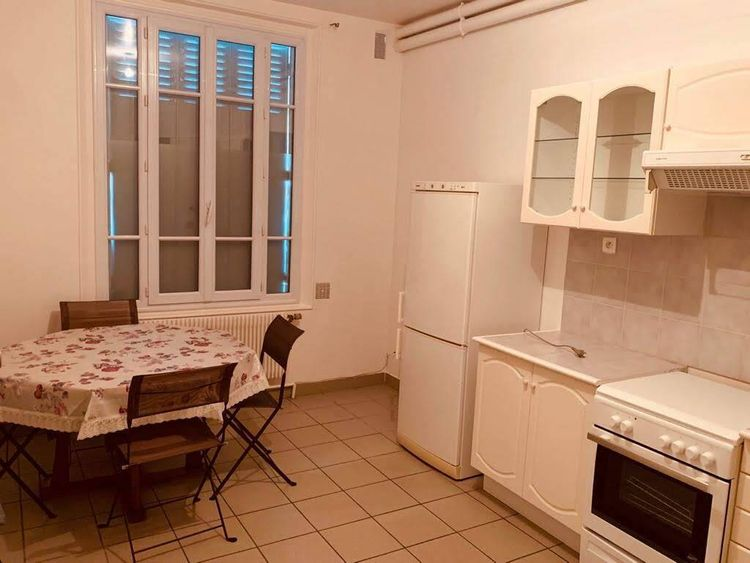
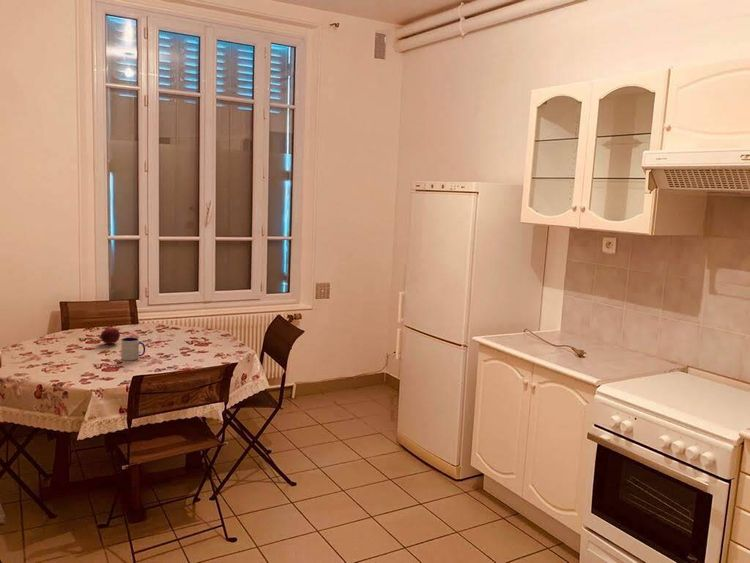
+ fruit (110, 334)
+ mug (133, 348)
